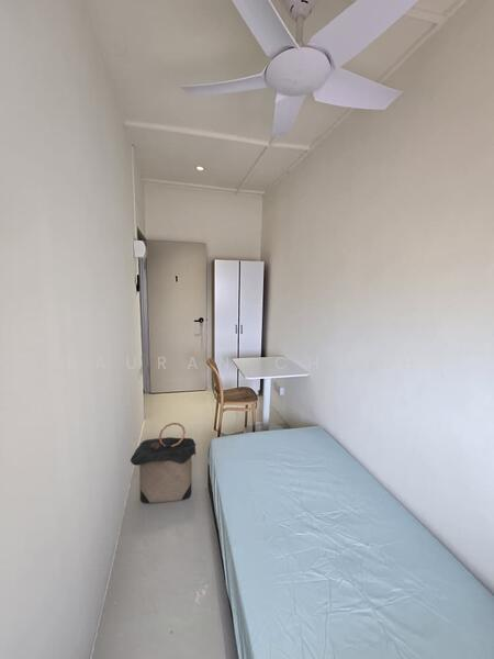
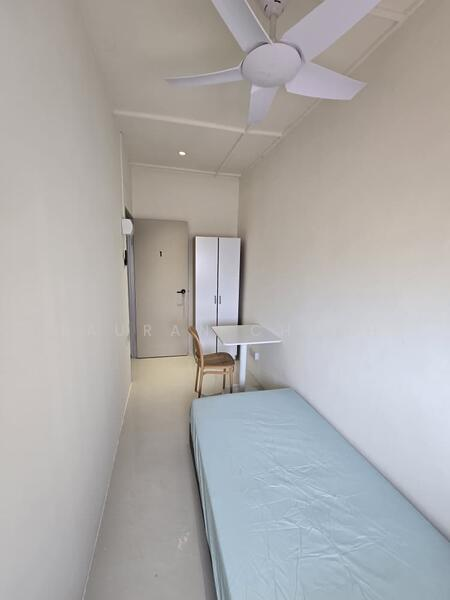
- laundry hamper (165, 461)
